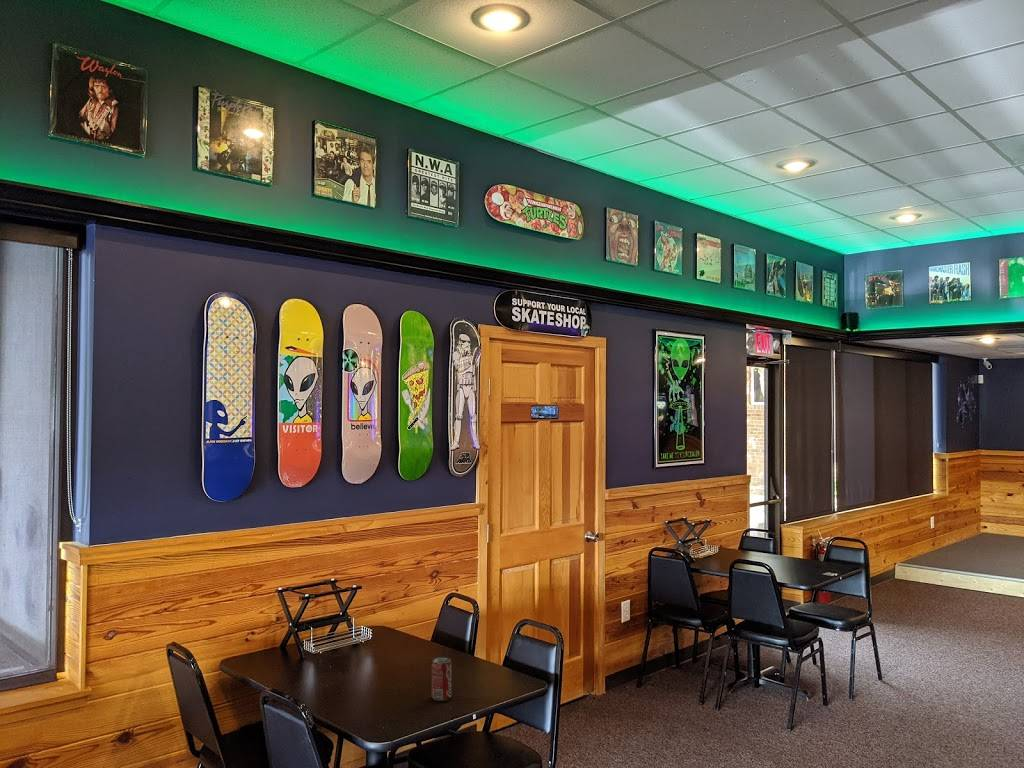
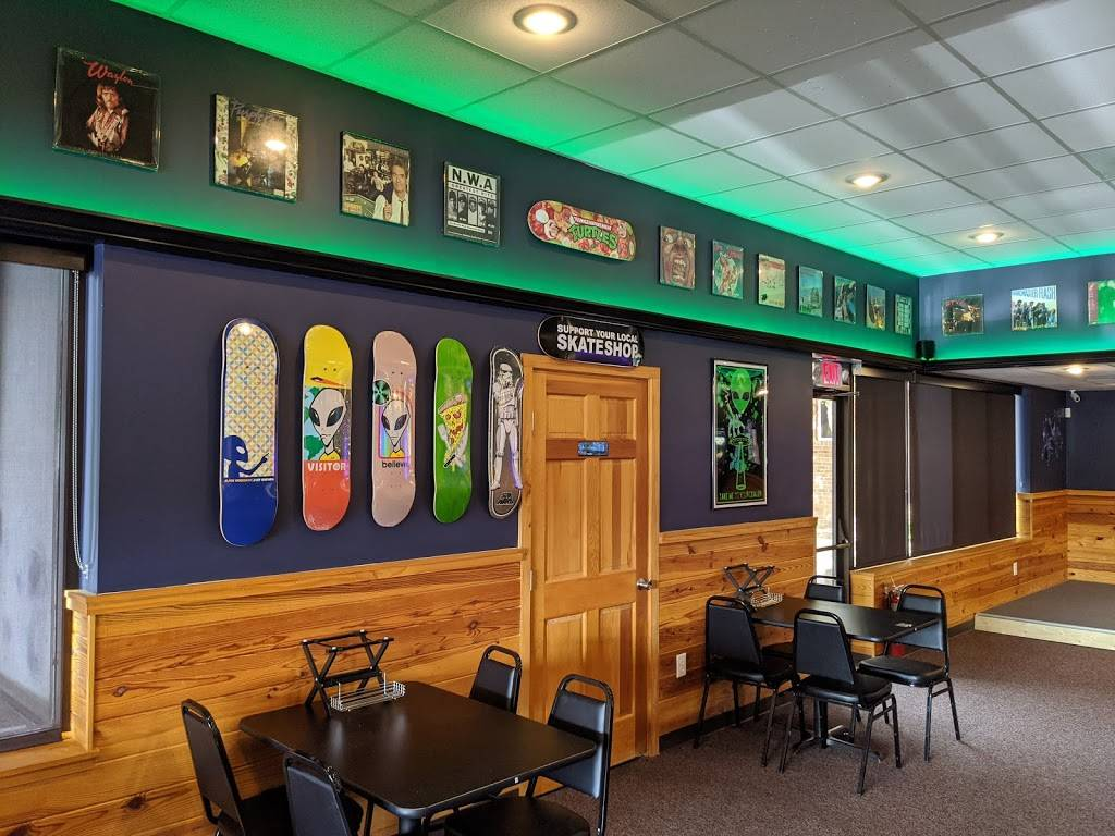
- soda can (441, 679)
